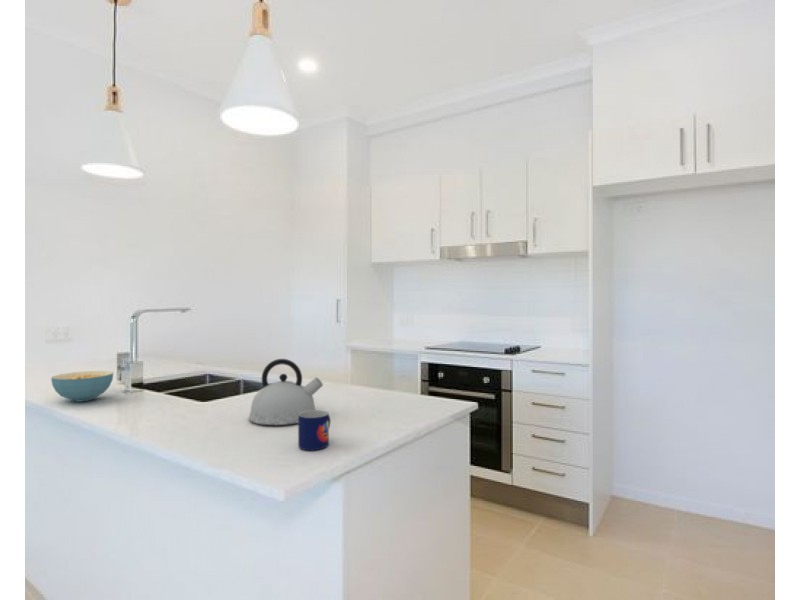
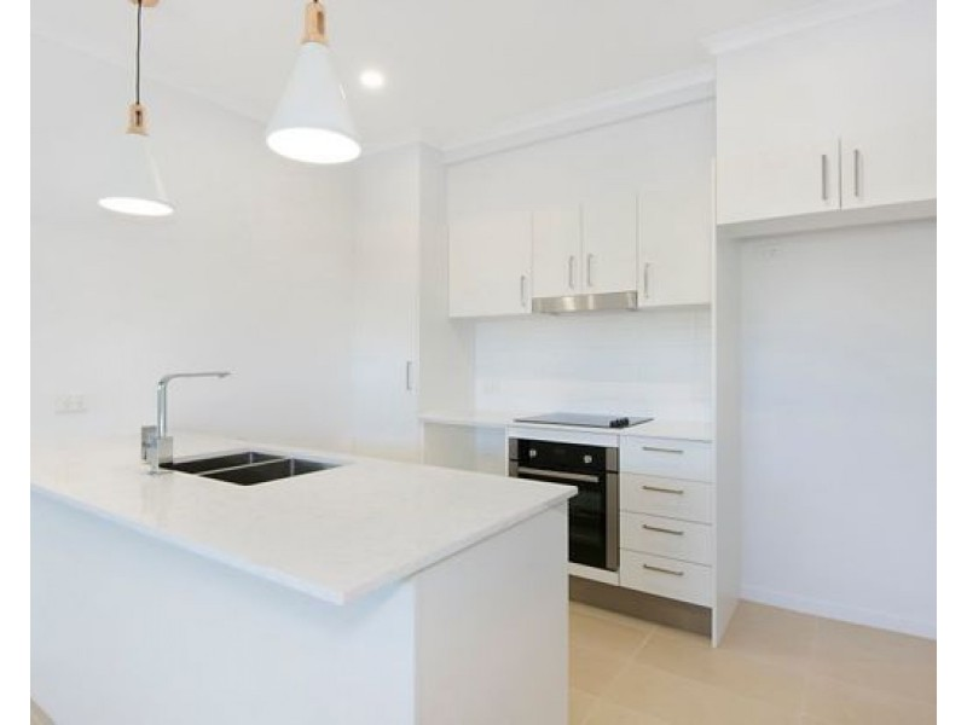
- cereal bowl (83, 387)
- kettle (286, 387)
- mug (317, 427)
